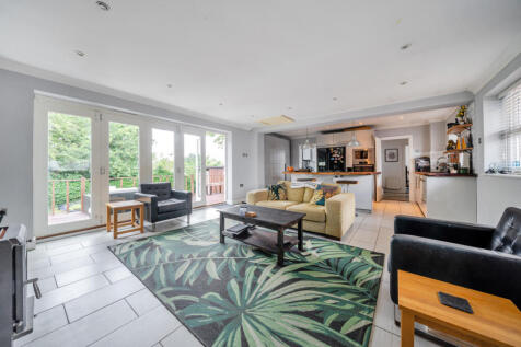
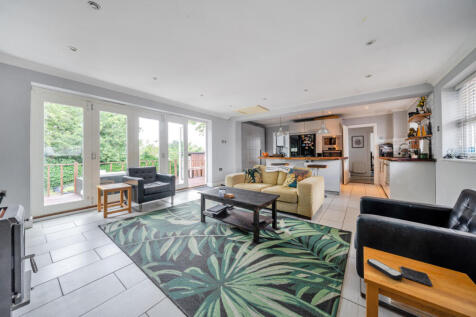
+ remote control (383, 268)
